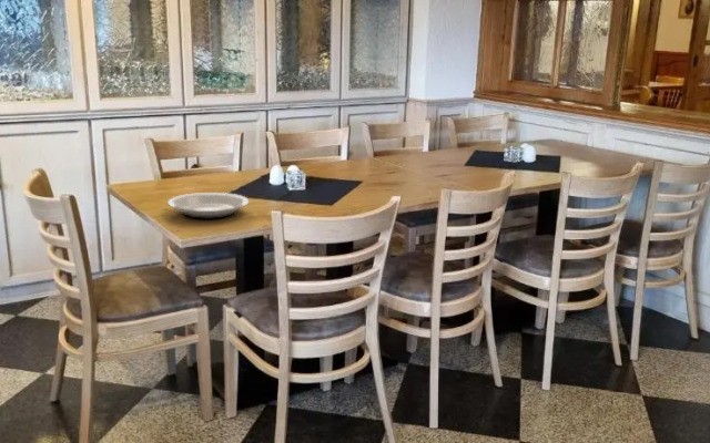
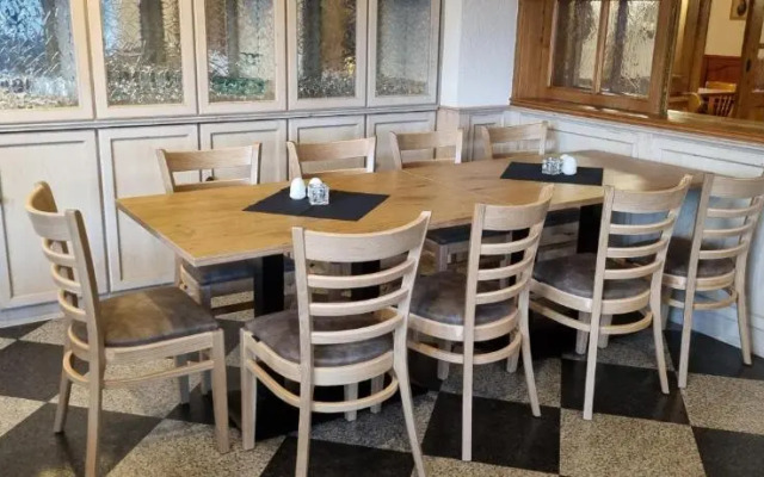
- plate (209, 206)
